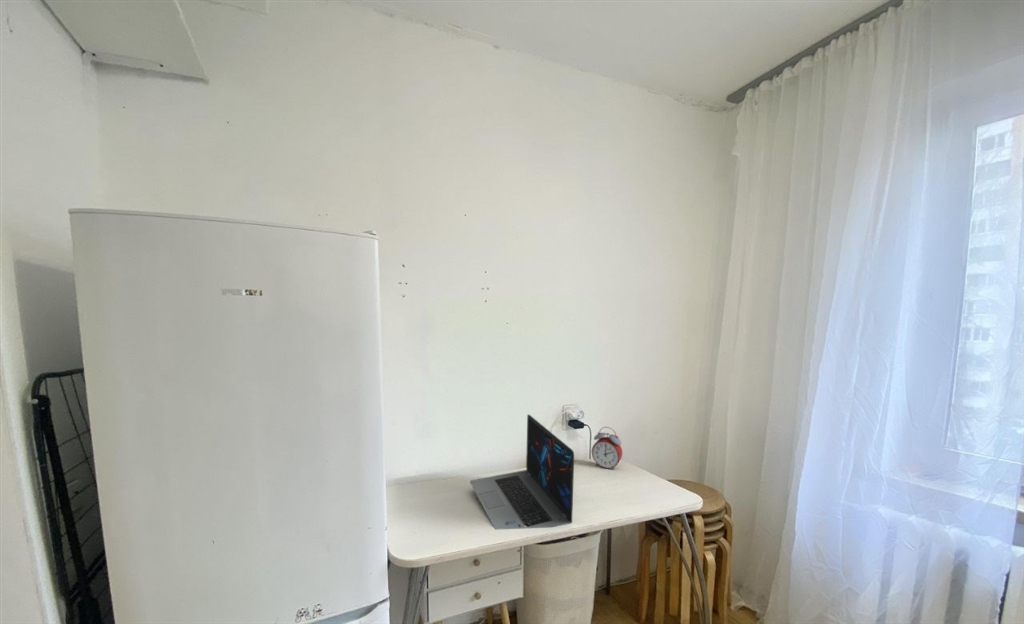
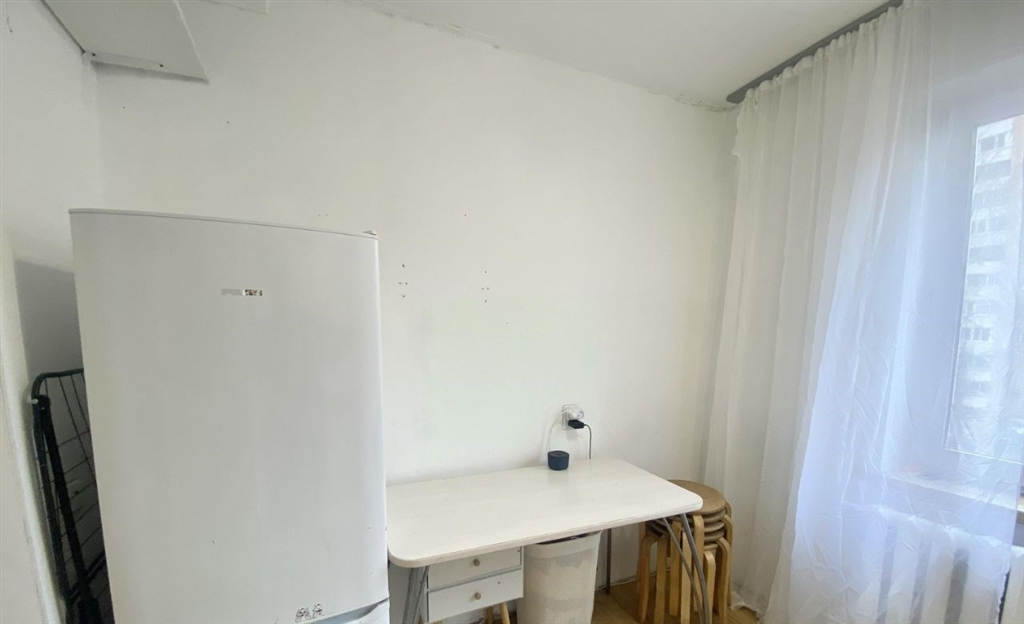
- alarm clock (607, 446)
- laptop (518, 471)
